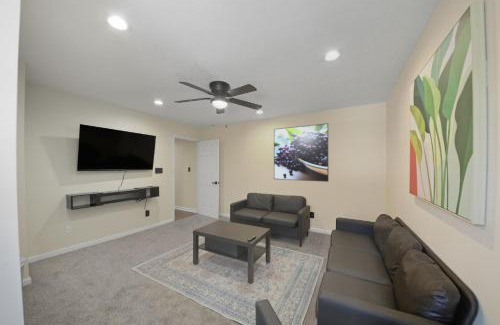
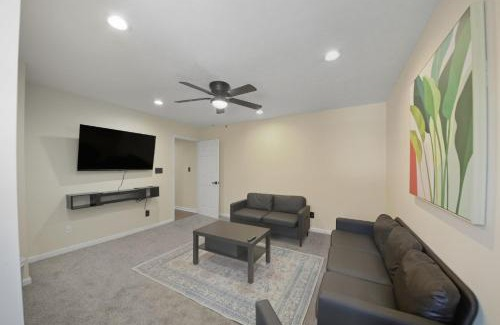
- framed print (299, 153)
